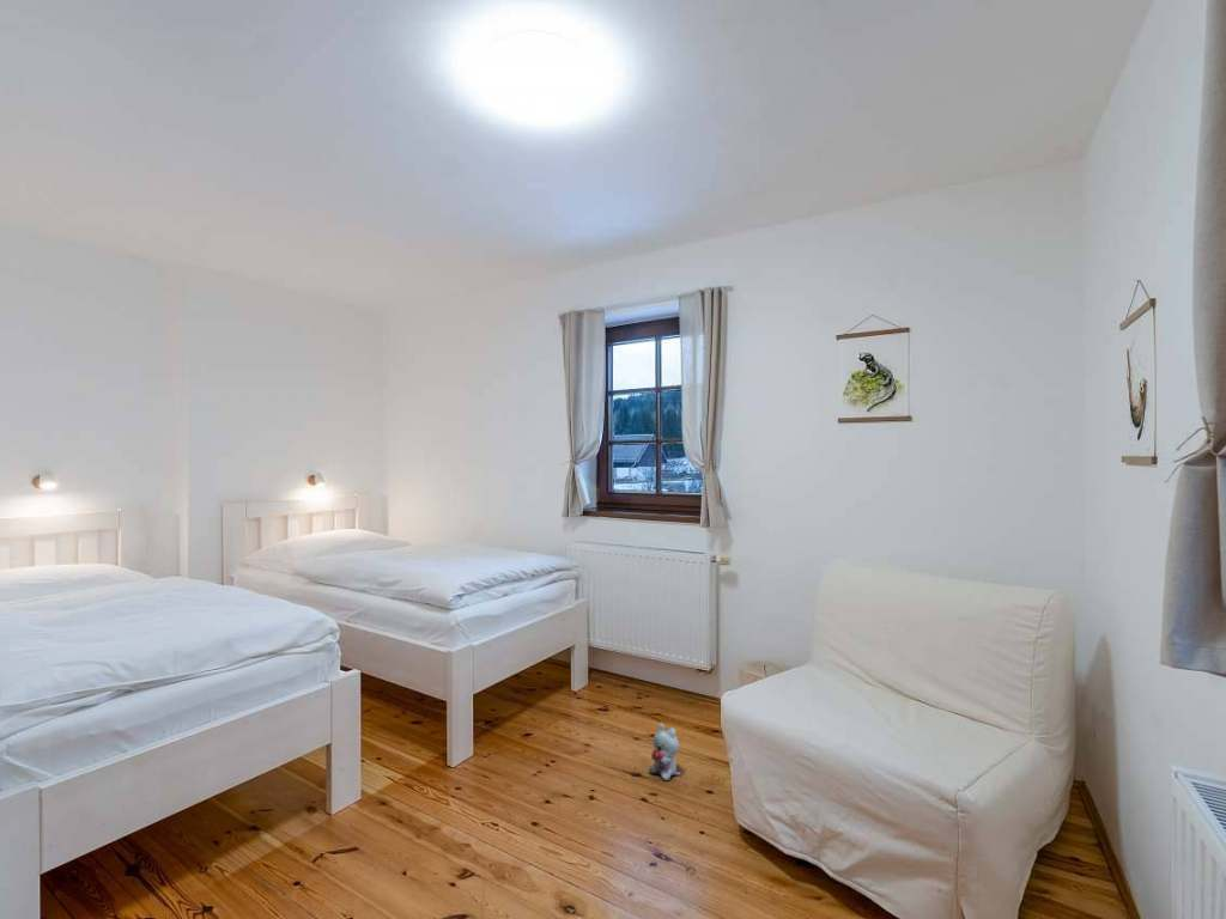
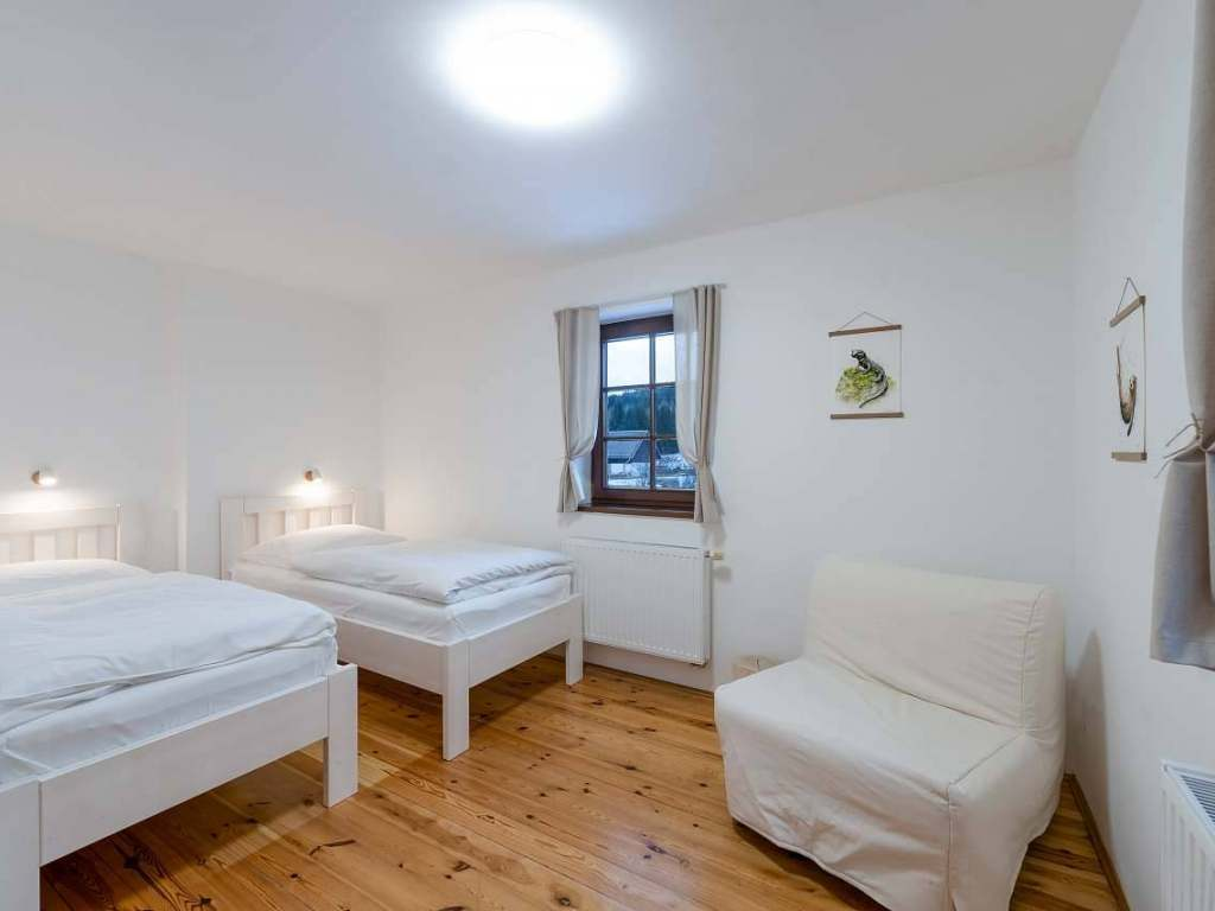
- plush toy (664, 749)
